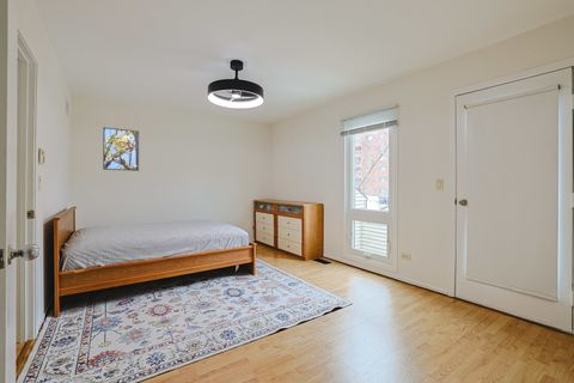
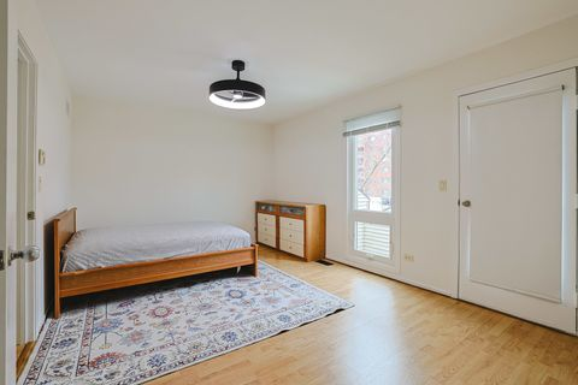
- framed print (121, 150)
